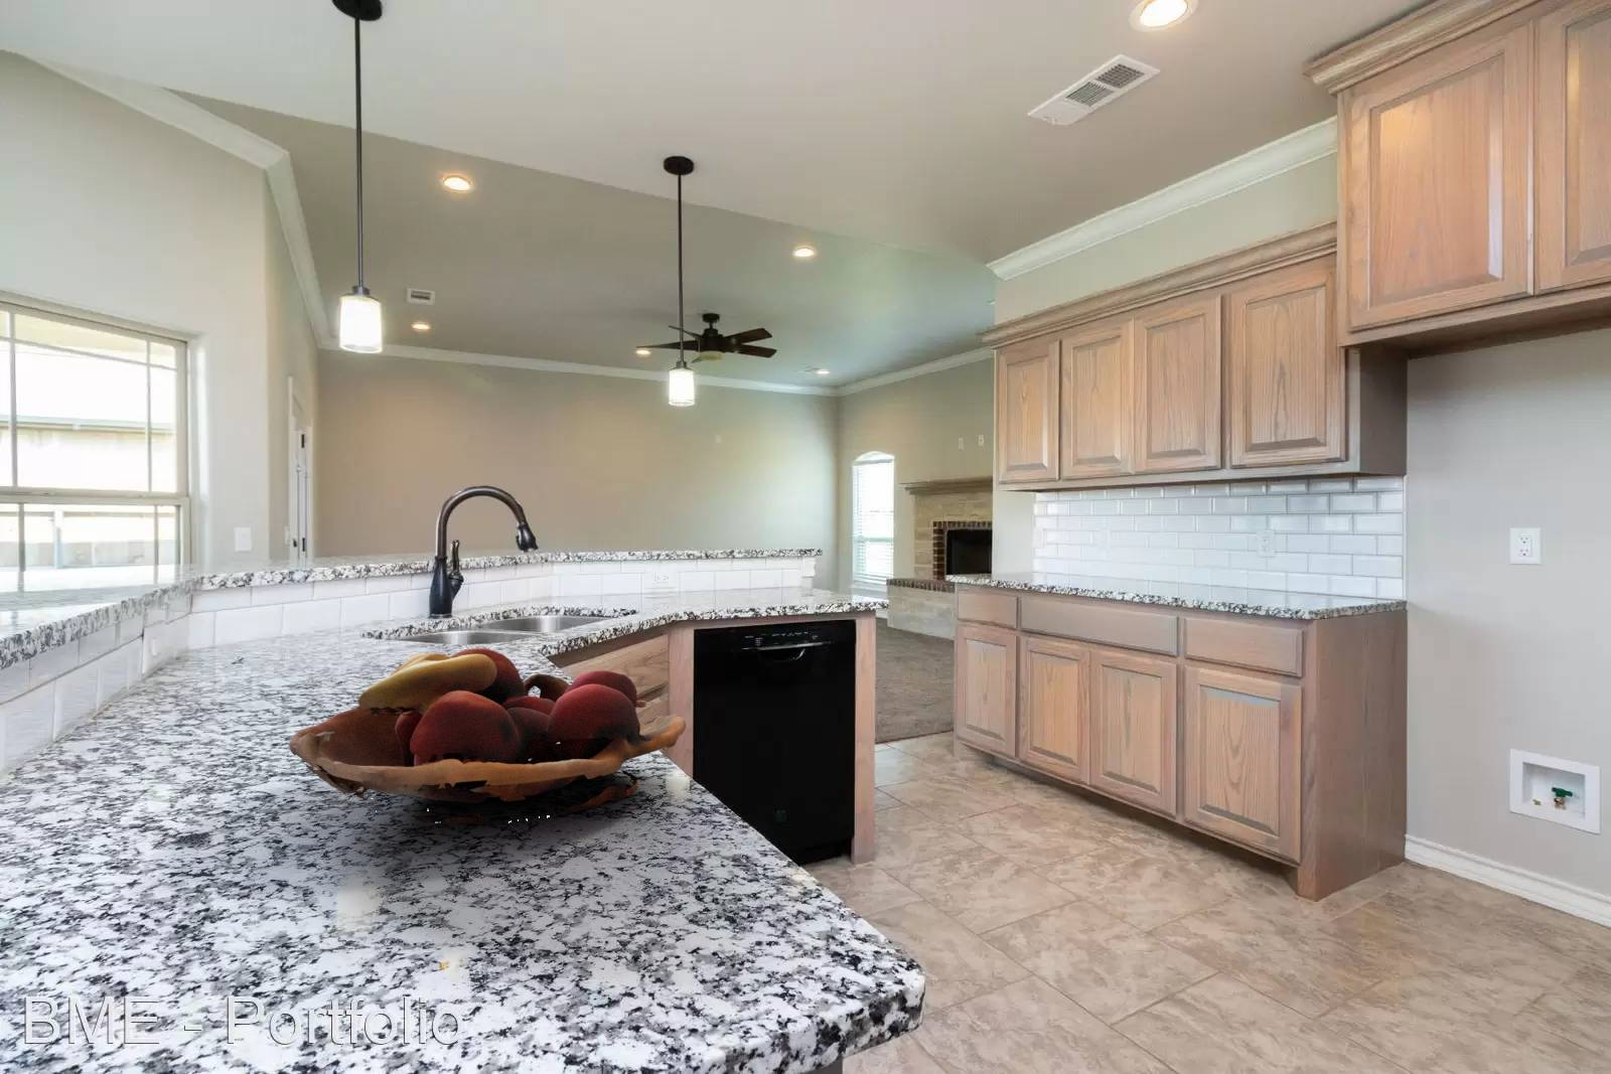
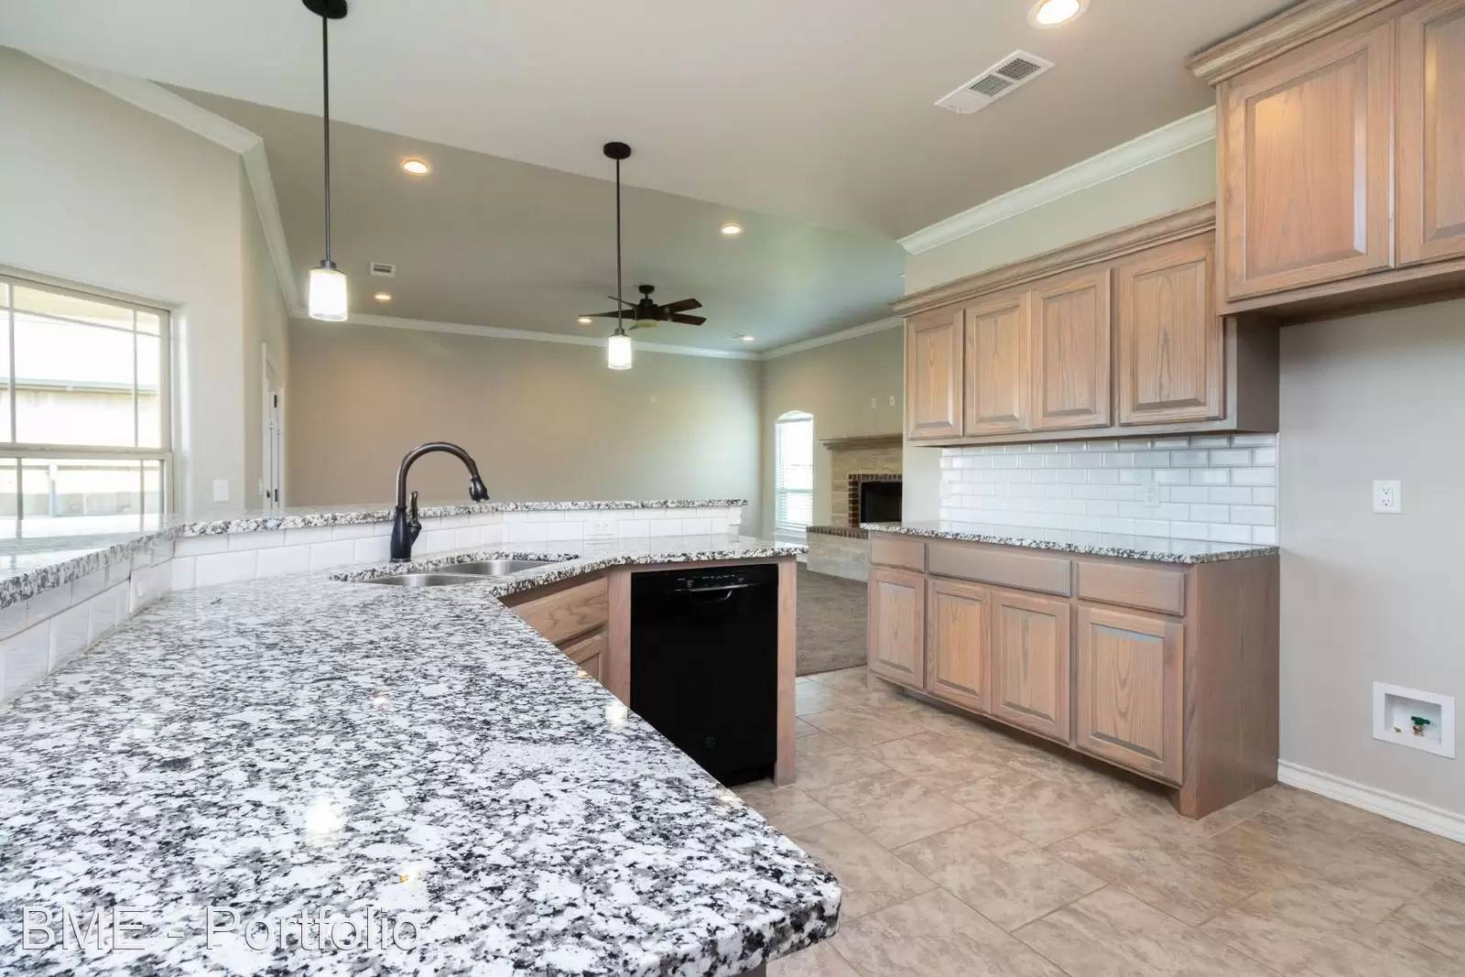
- fruit basket (491, 720)
